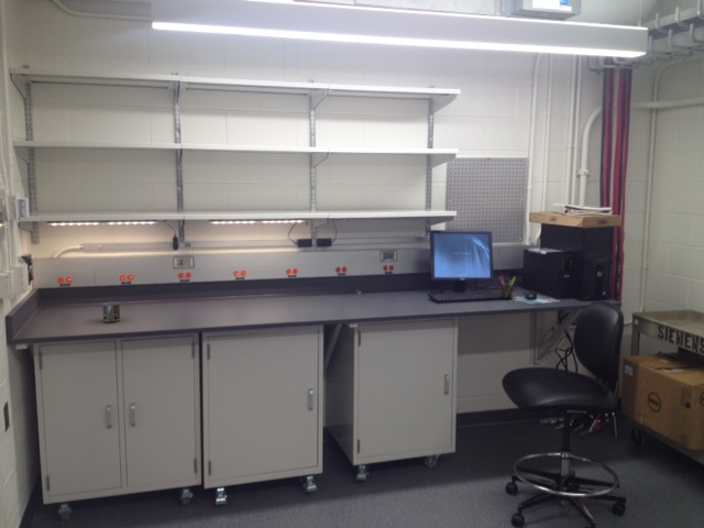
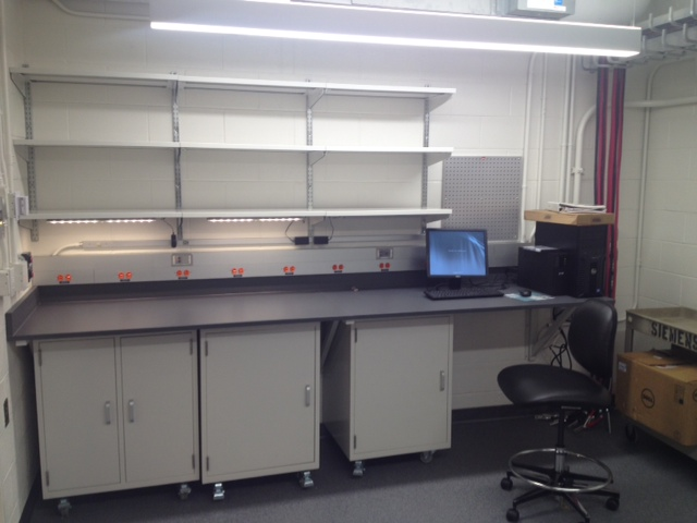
- cup (111, 312)
- pen holder (506, 286)
